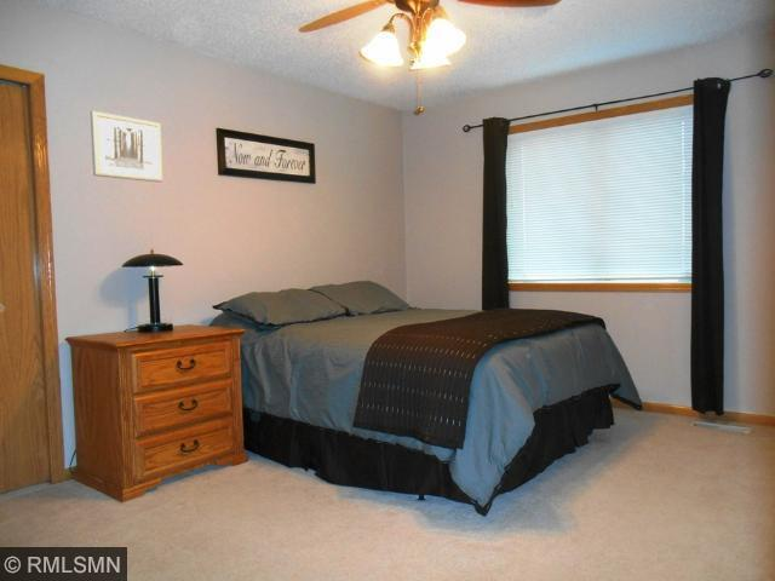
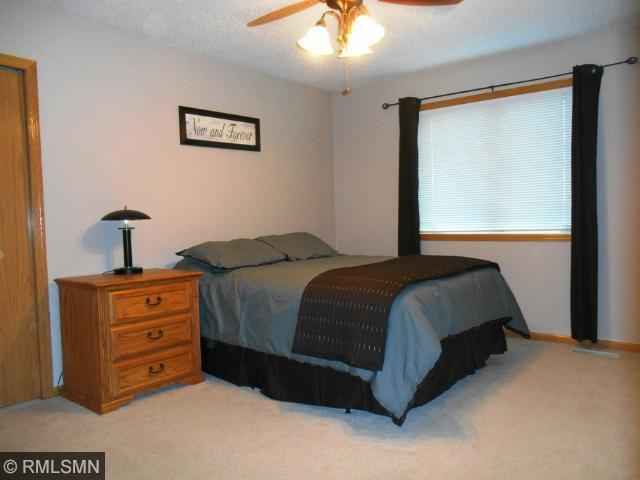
- wall art (128, 148)
